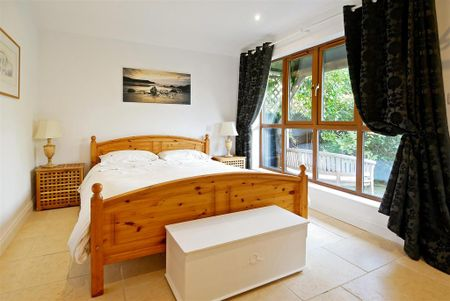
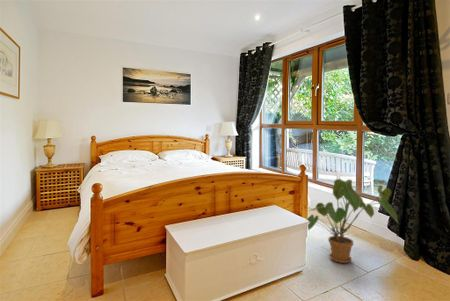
+ house plant (348, 217)
